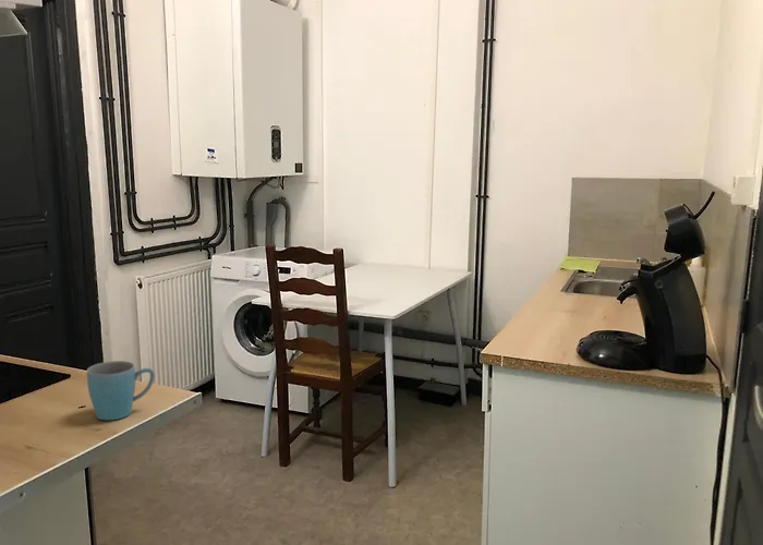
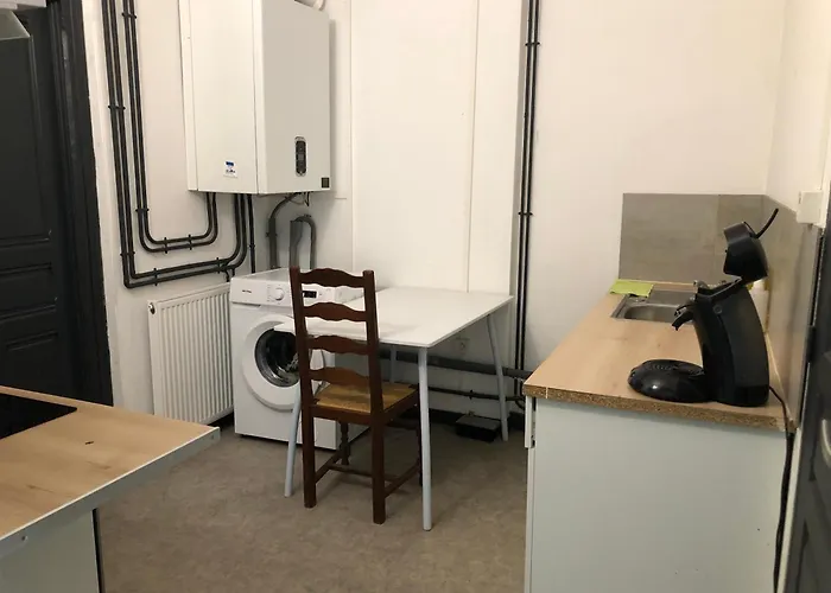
- mug (122, 389)
